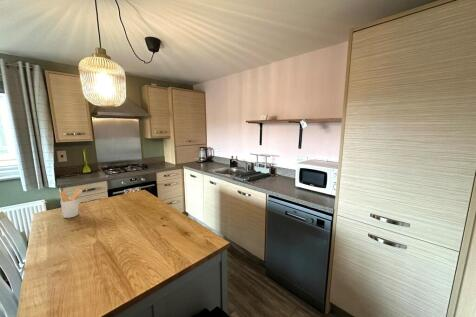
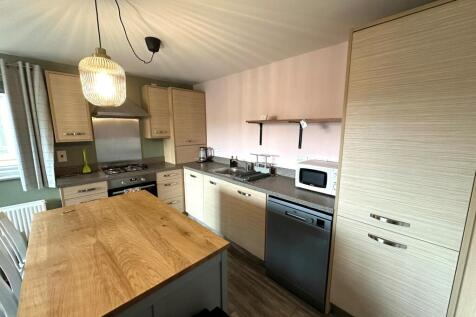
- utensil holder (73, 202)
